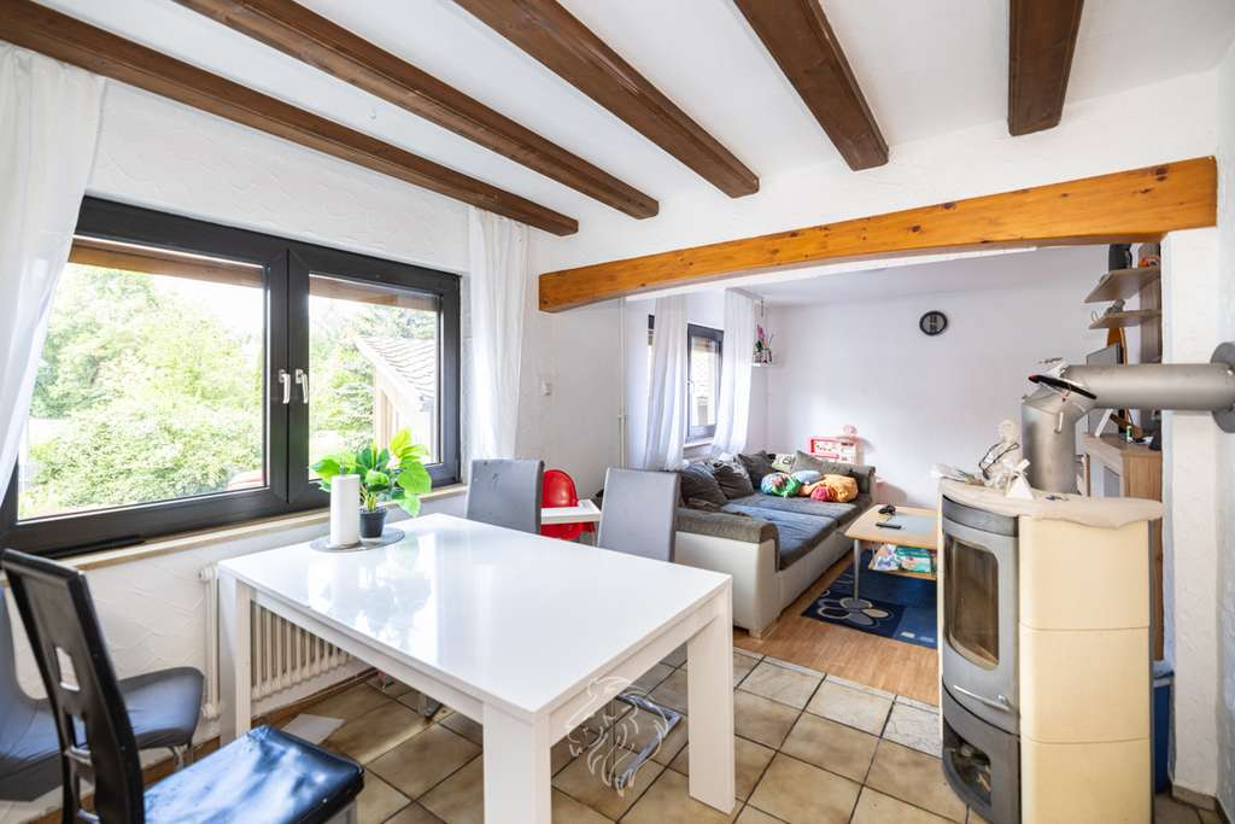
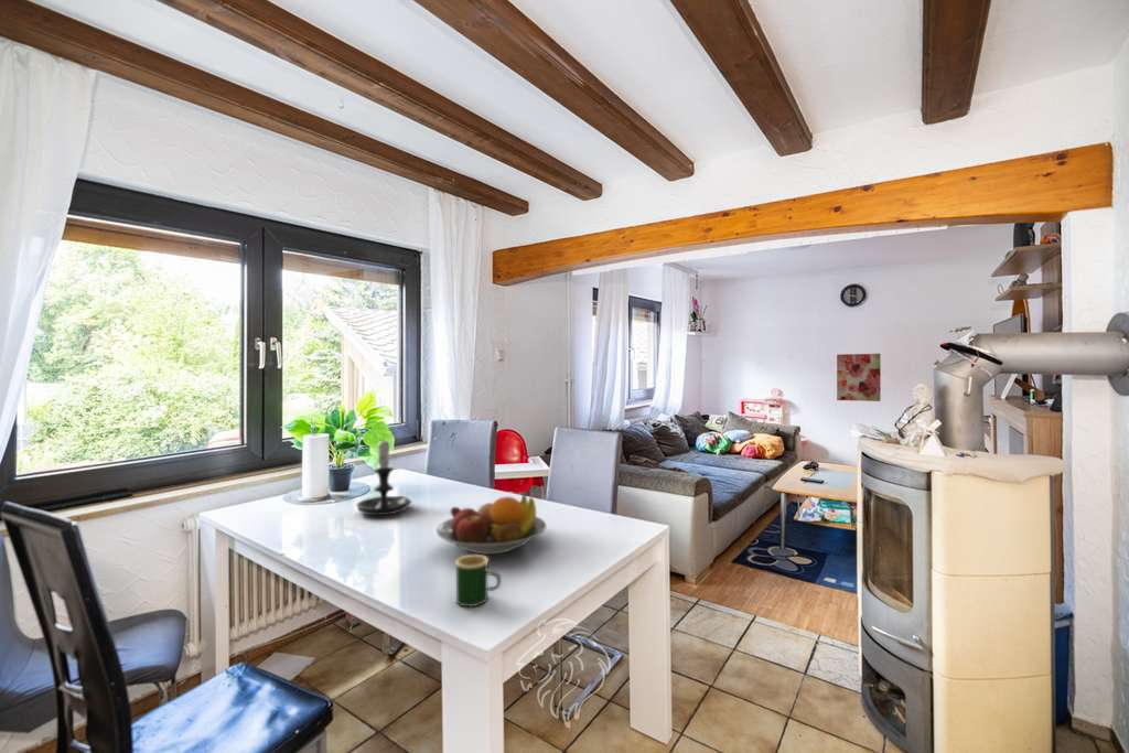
+ mug (479, 581)
+ wall art (858, 377)
+ fruit bowl (492, 521)
+ candle holder (385, 473)
